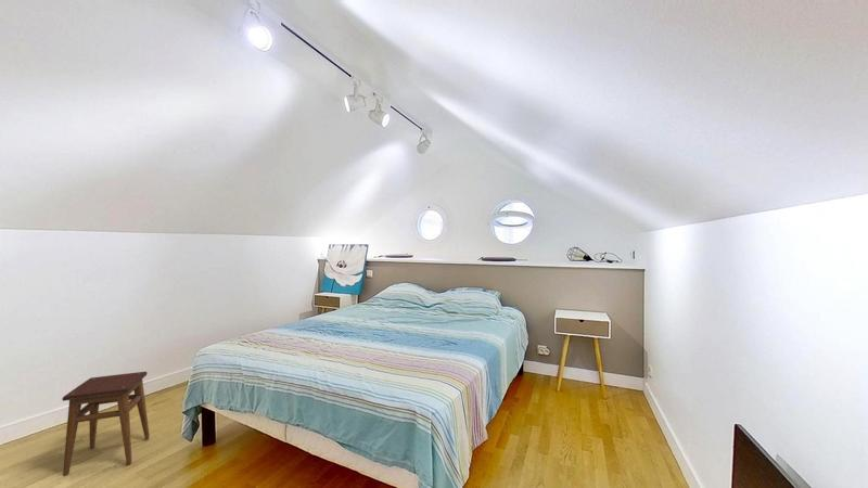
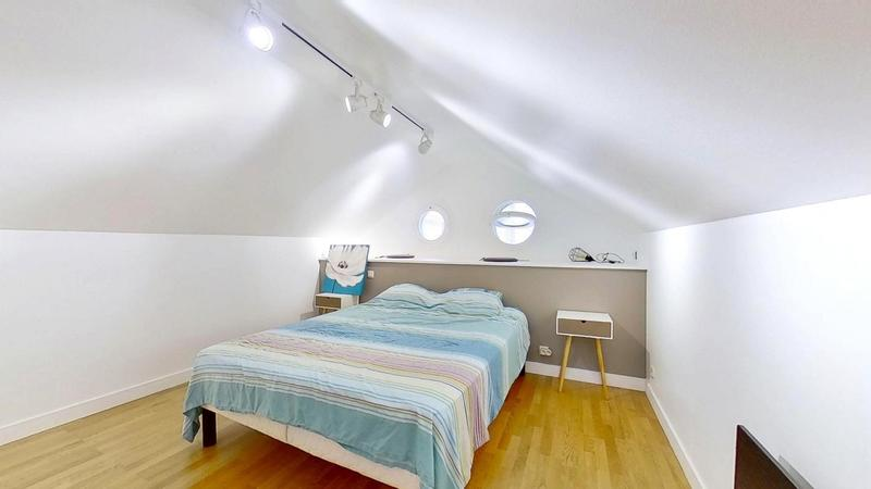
- stool (108, 416)
